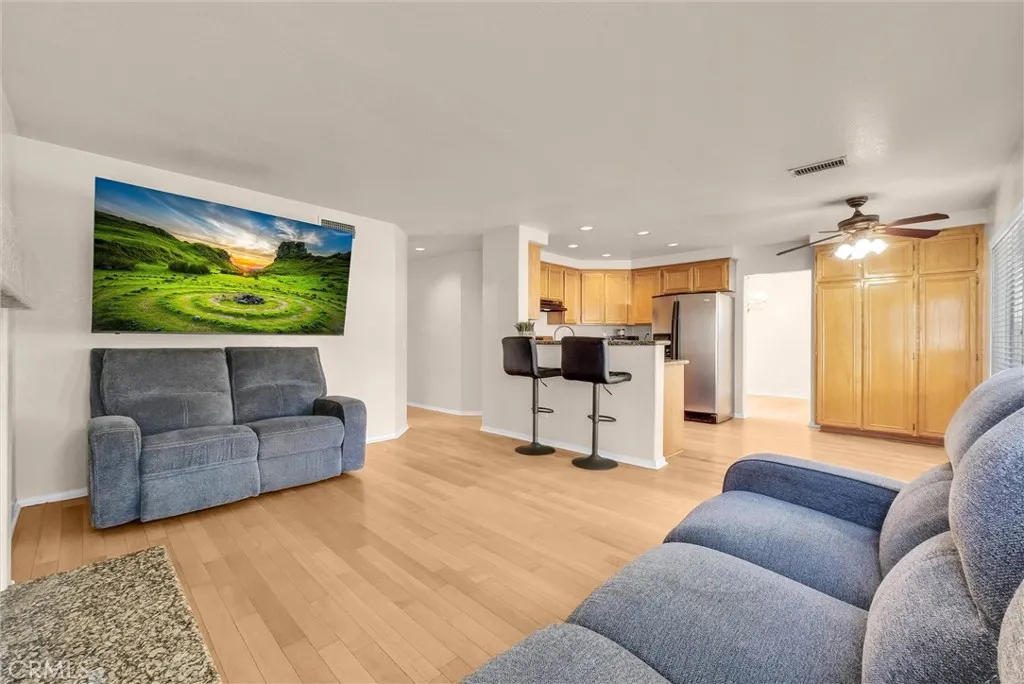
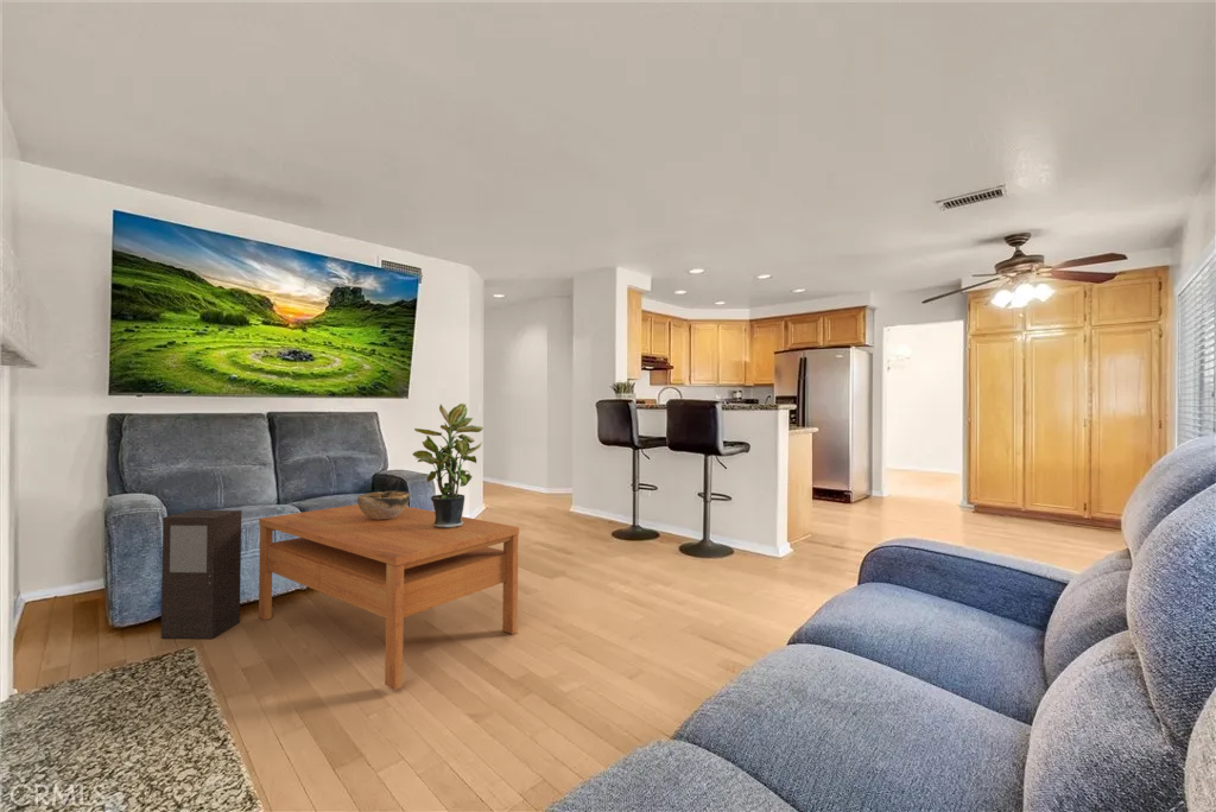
+ coffee table (385, 573)
+ decorative bowl (384, 506)
+ potted plant (449, 463)
+ cabinet (202, 571)
